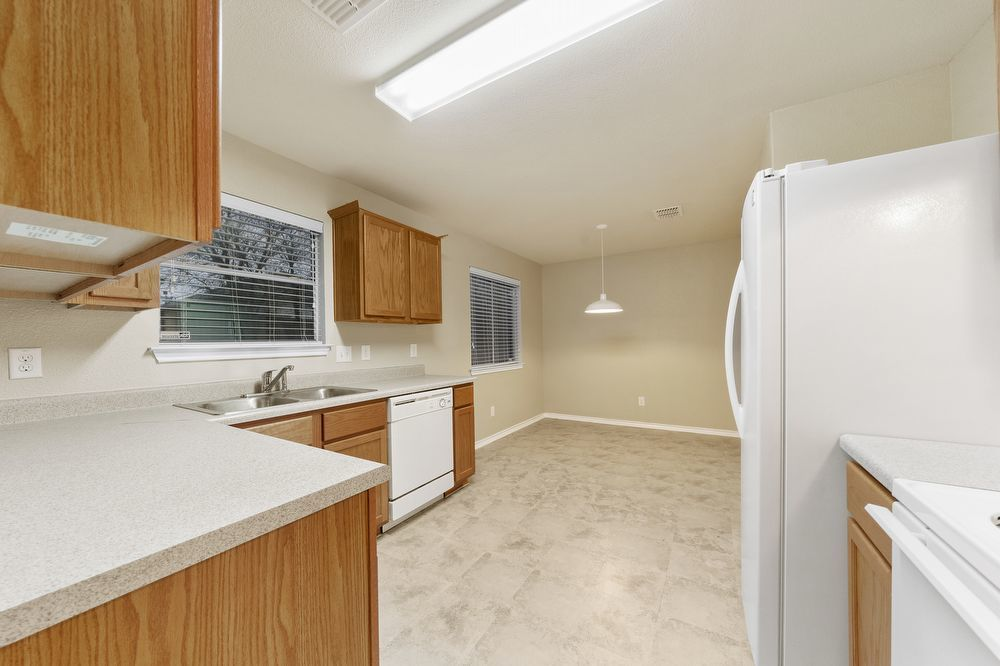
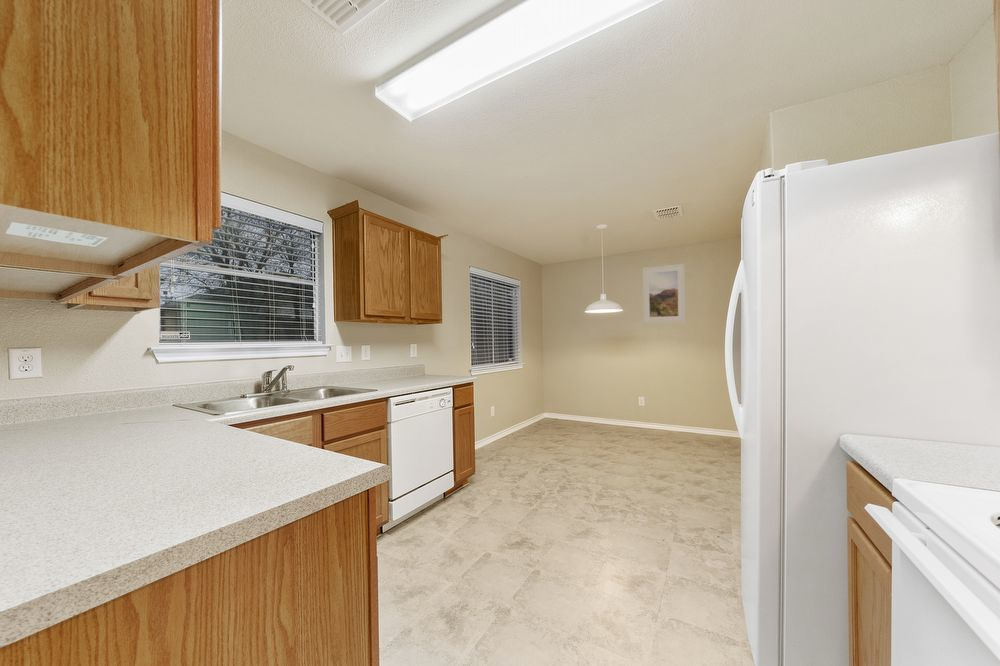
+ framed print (663, 294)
